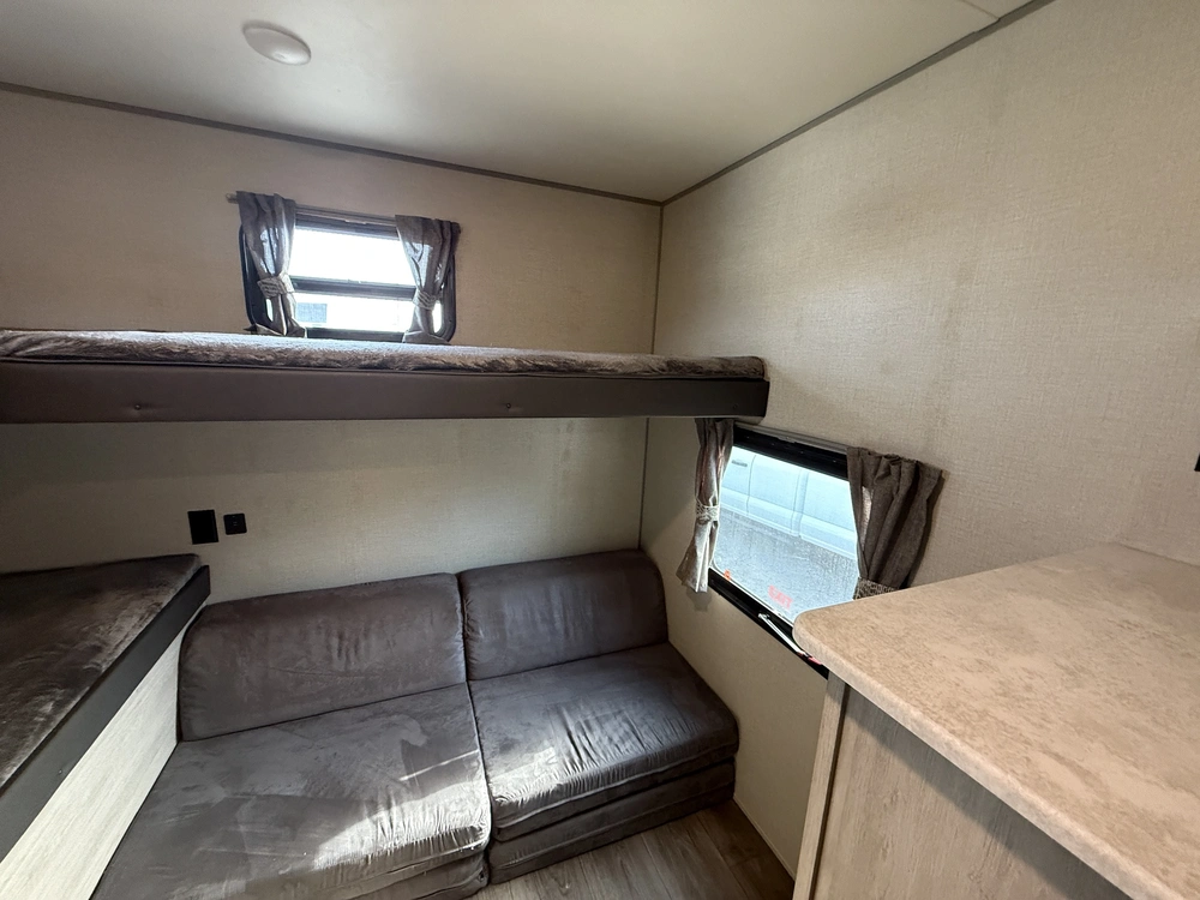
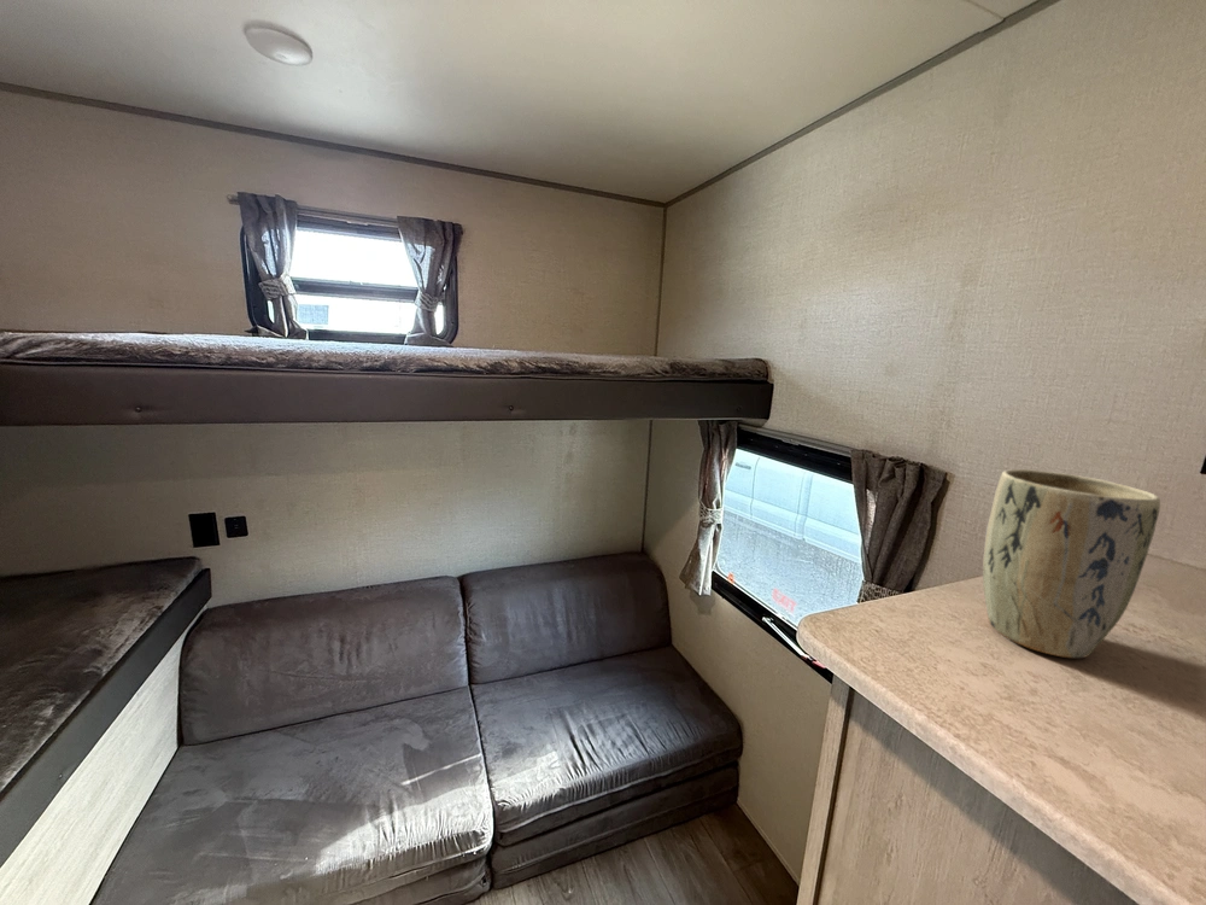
+ plant pot (1053, 561)
